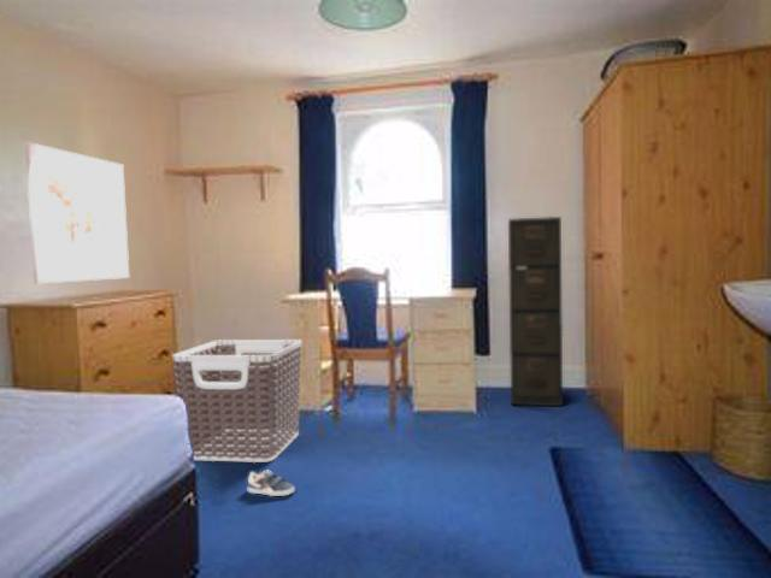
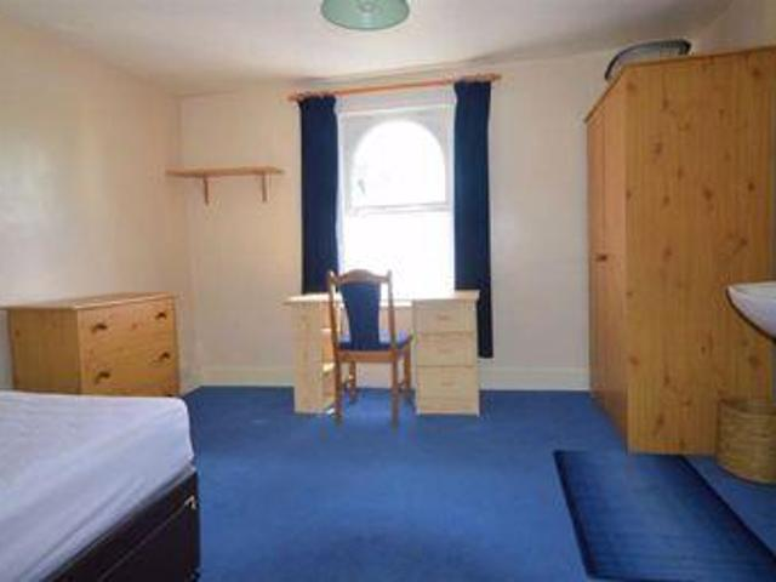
- sneaker (270, 482)
- wall art (83, 218)
- filing cabinet (534, 308)
- clothes hamper (242, 396)
